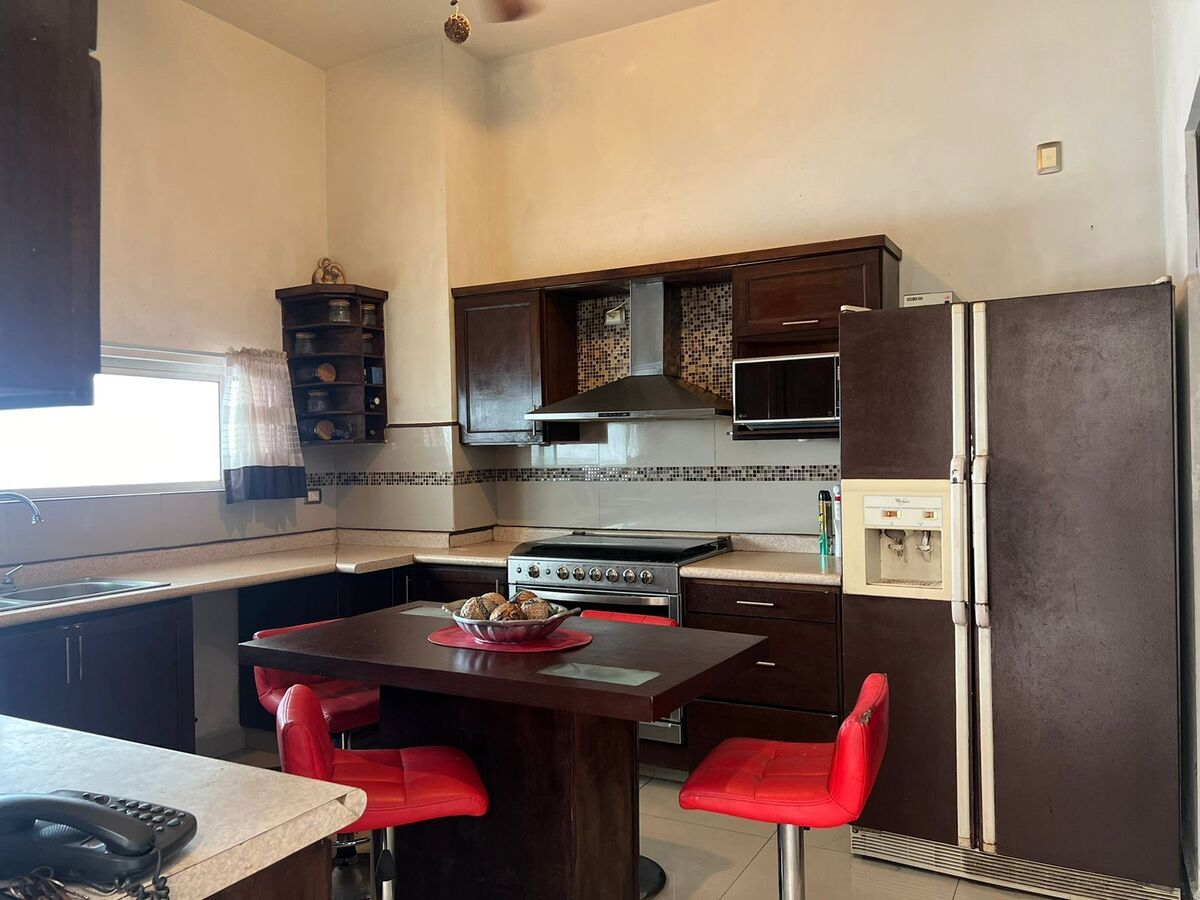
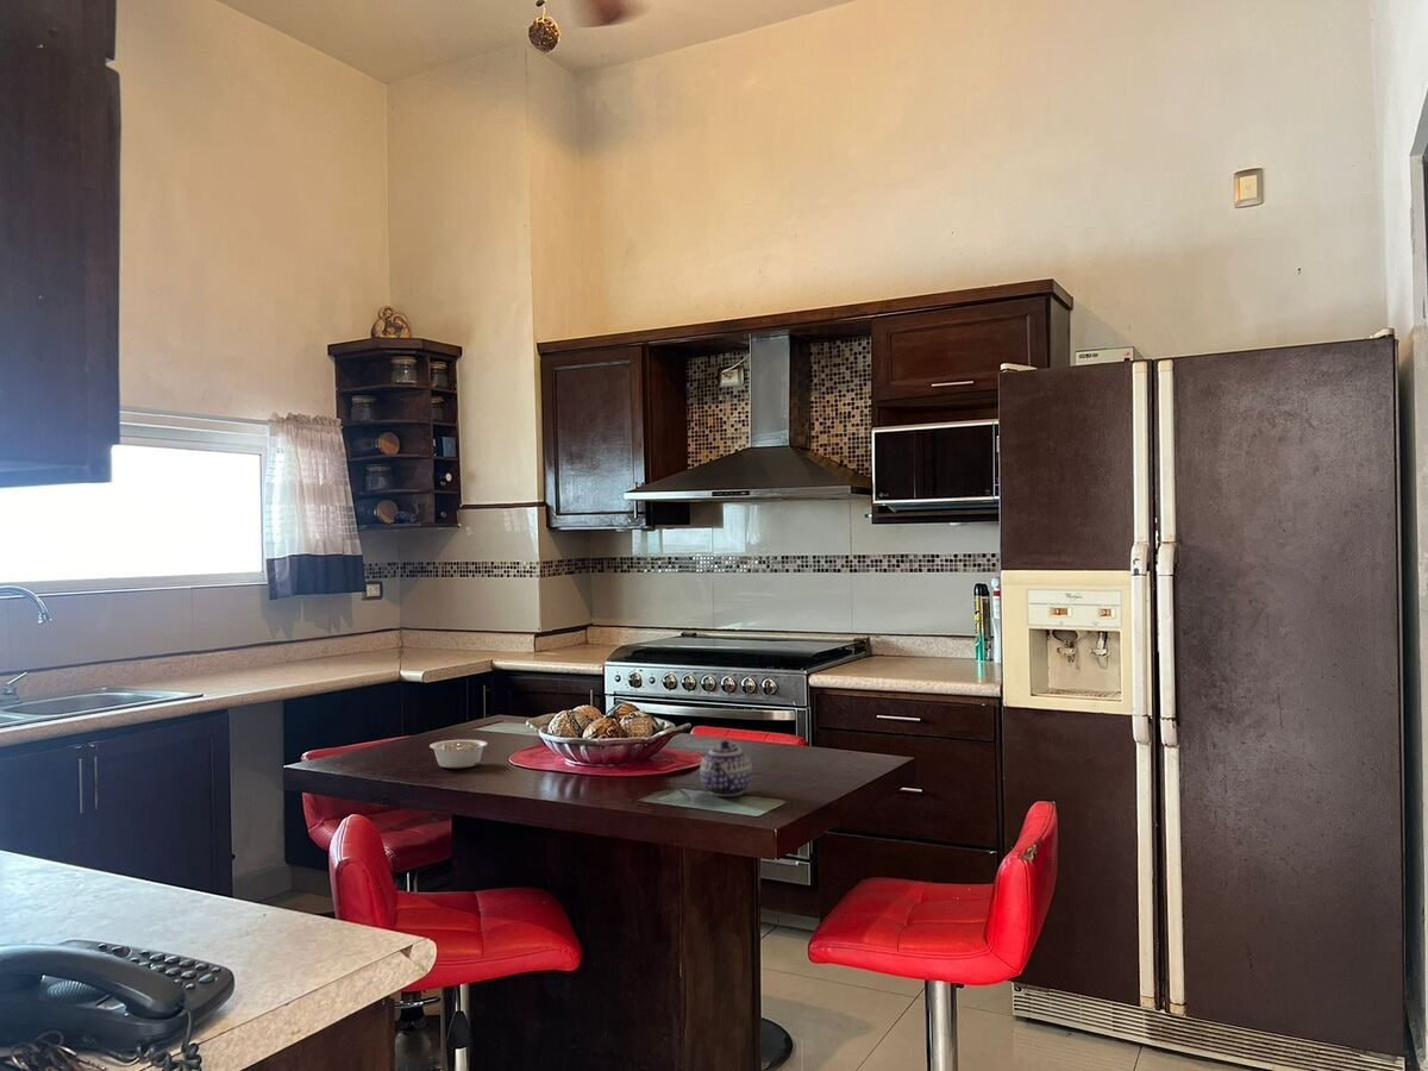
+ teapot (726, 766)
+ legume (461, 752)
